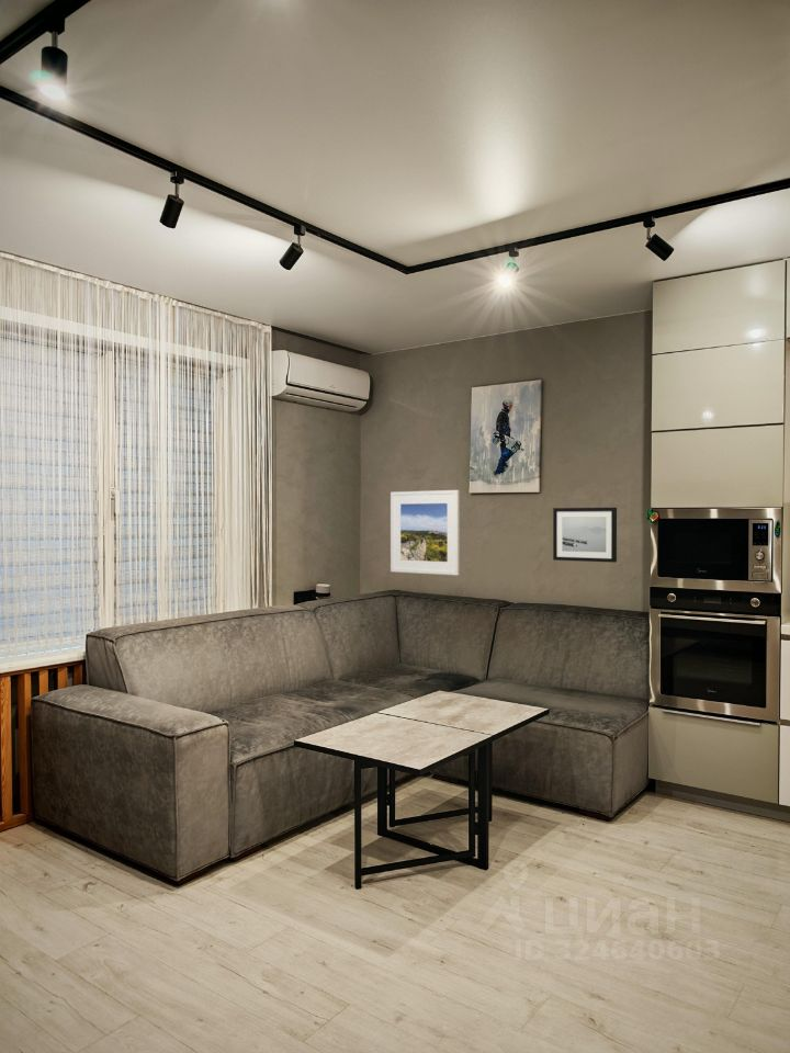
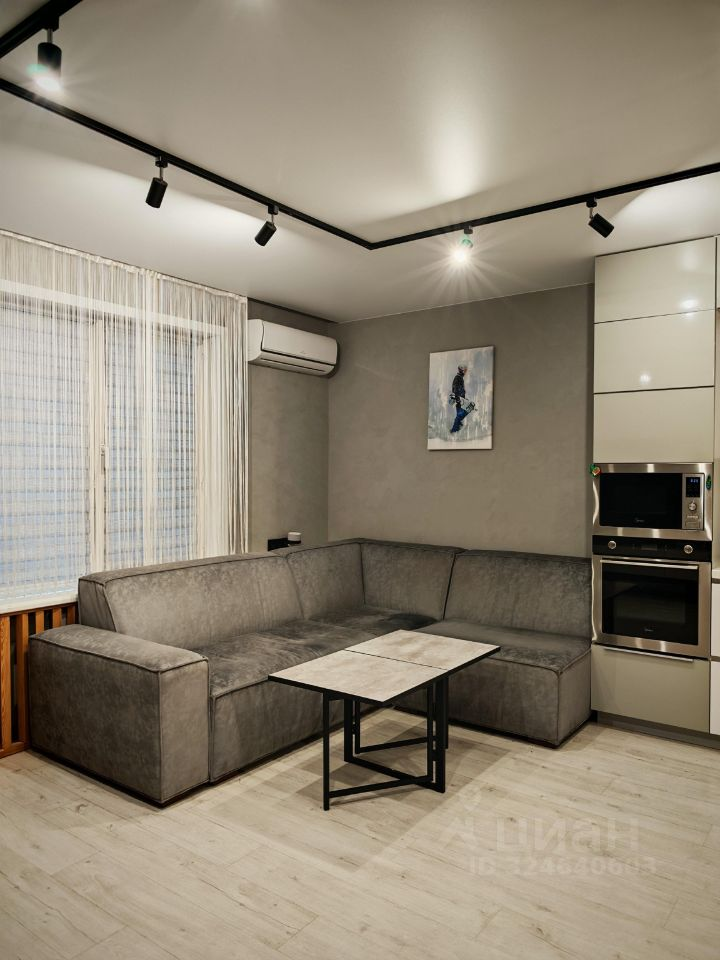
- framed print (424, 532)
- wall art (584, 534)
